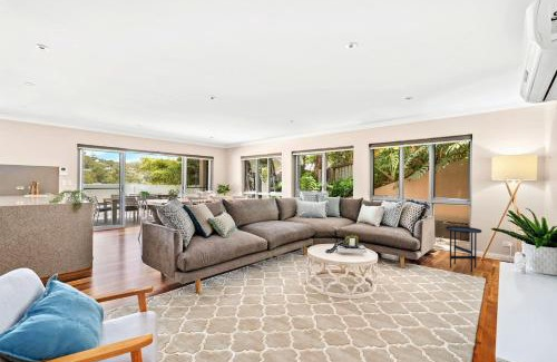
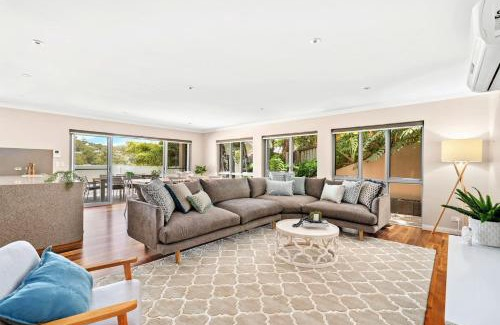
- side table (462, 248)
